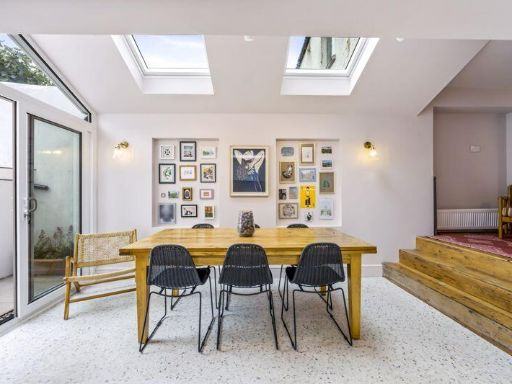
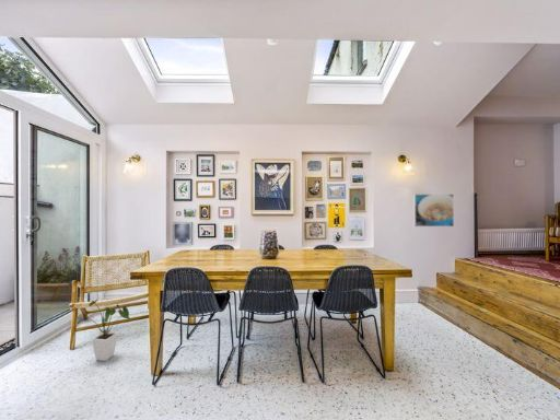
+ house plant (102, 331)
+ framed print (433, 210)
